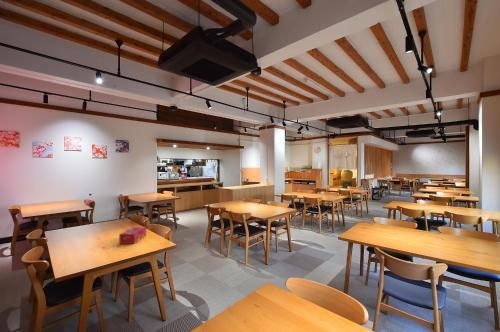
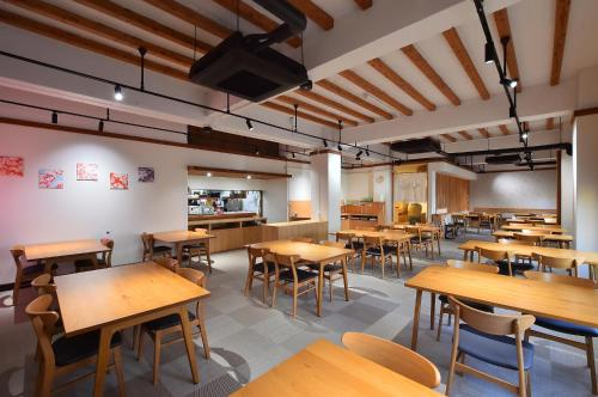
- tissue box (133, 234)
